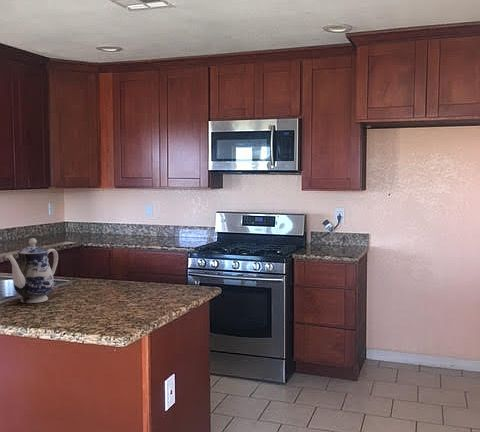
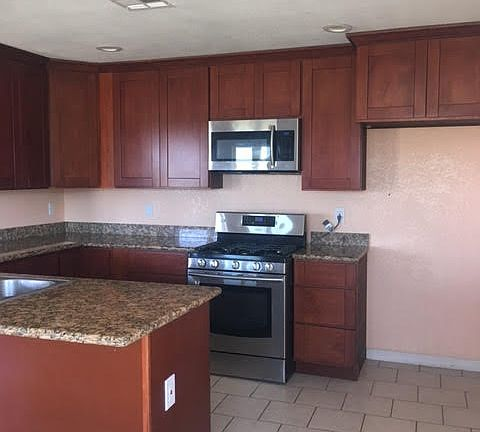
- teapot (33, 269)
